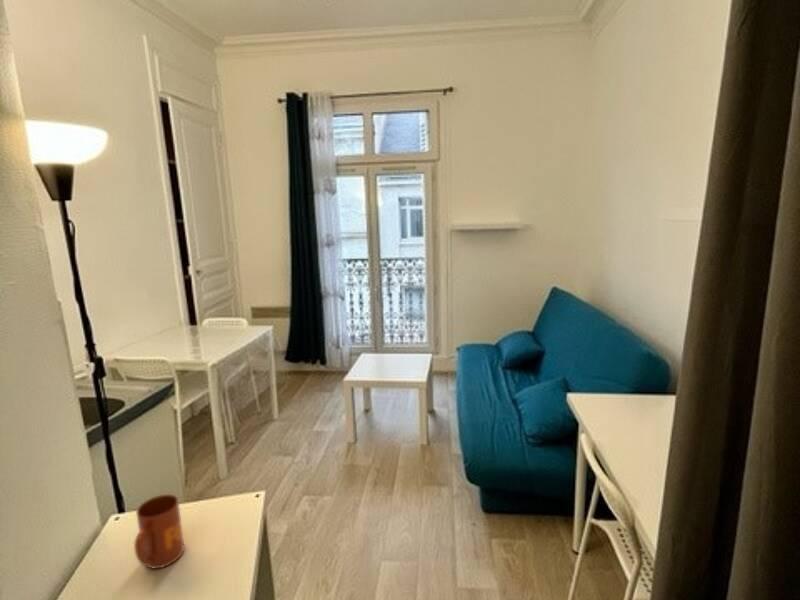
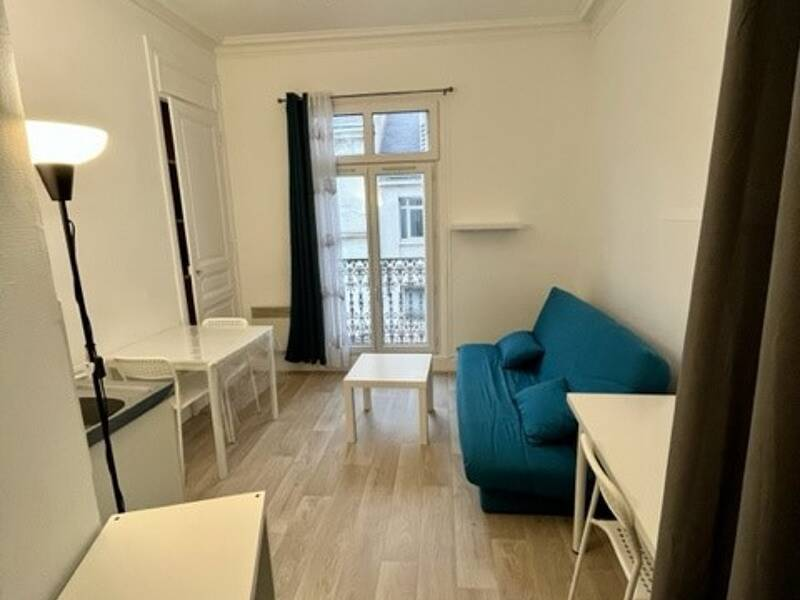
- mug (155, 537)
